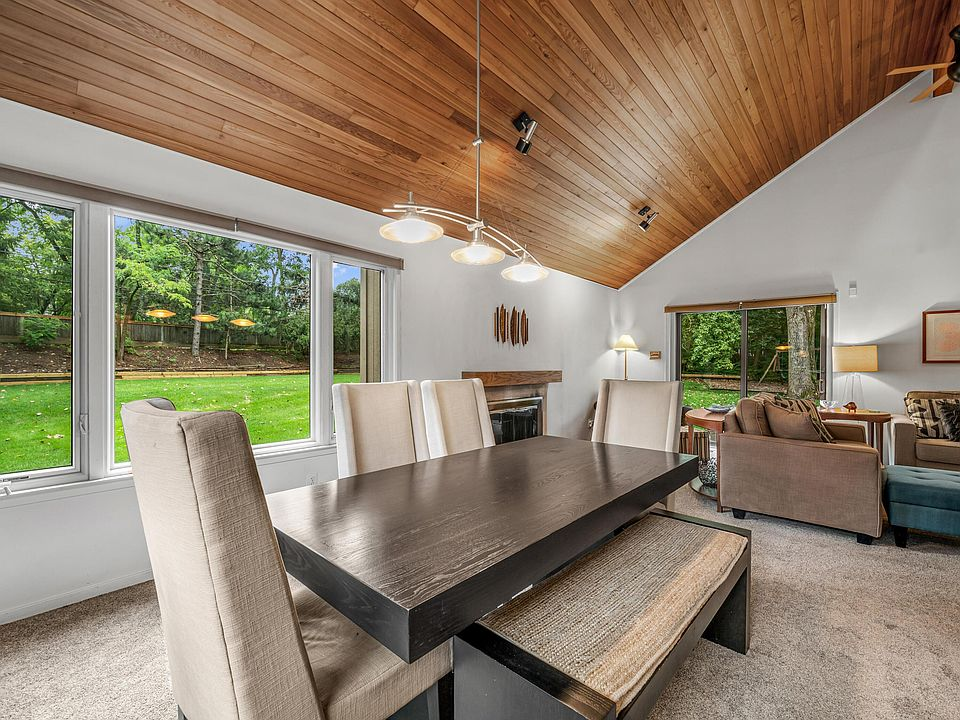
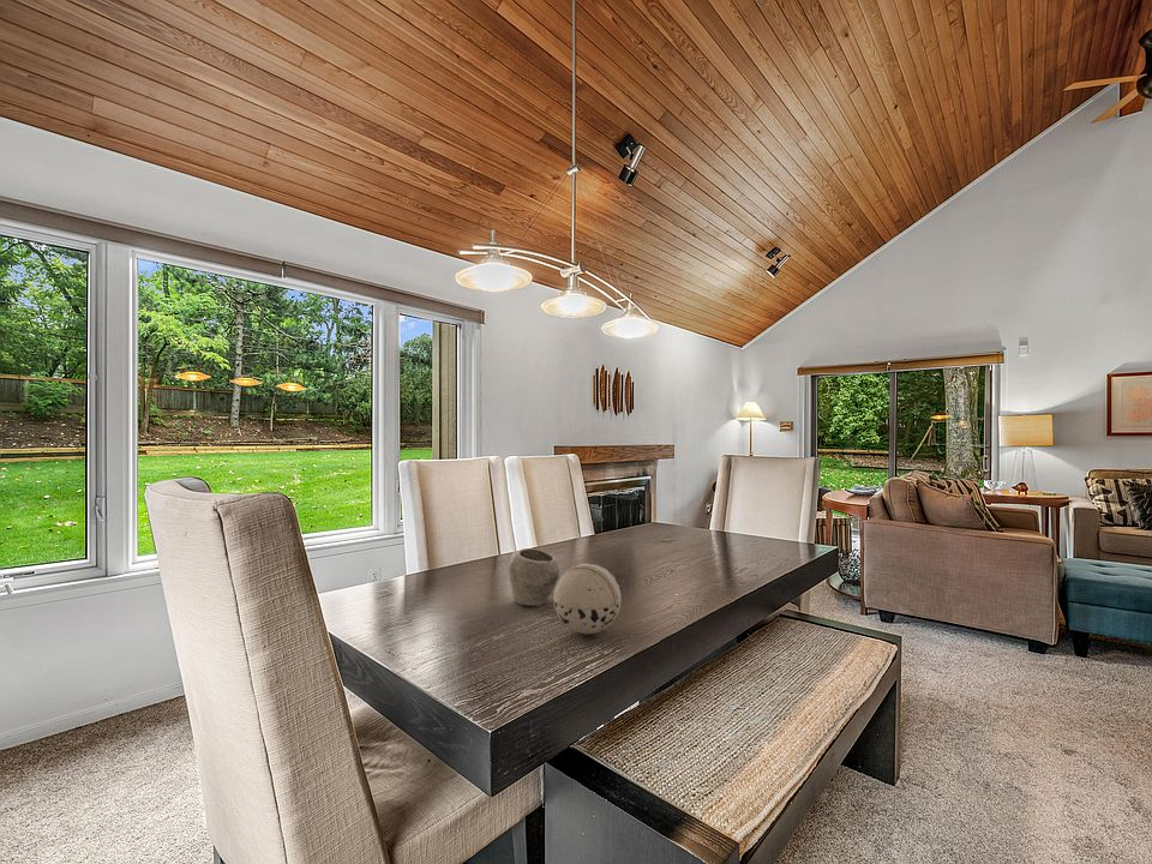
+ decorative ball (587, 598)
+ bowl (533, 576)
